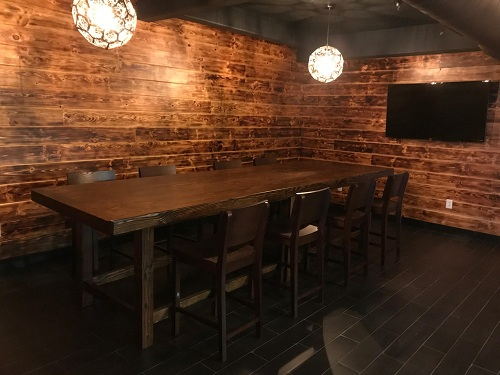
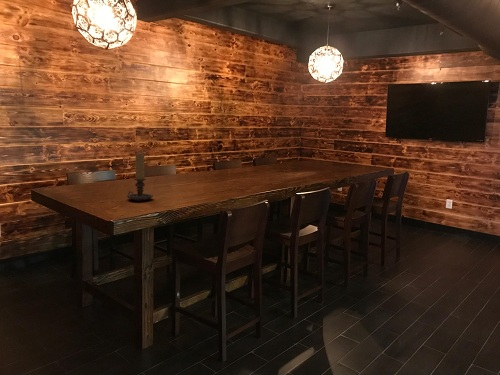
+ candle holder (138, 175)
